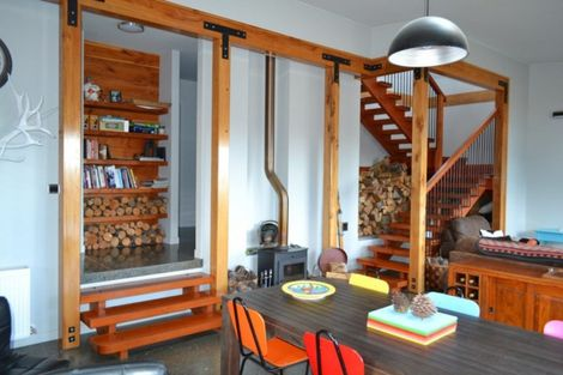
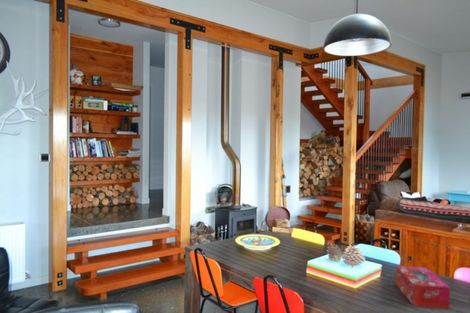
+ tissue box (420, 285)
